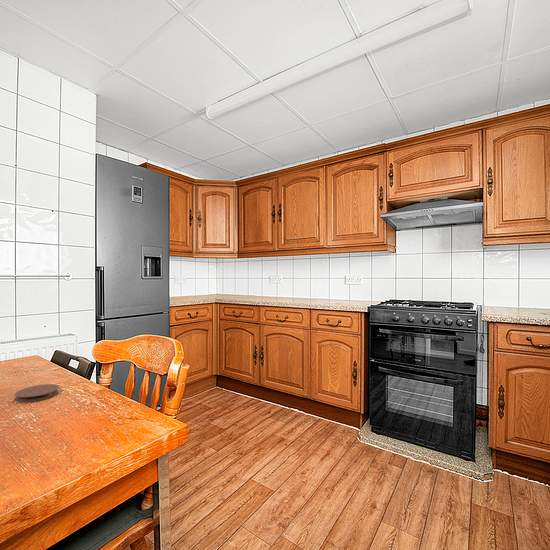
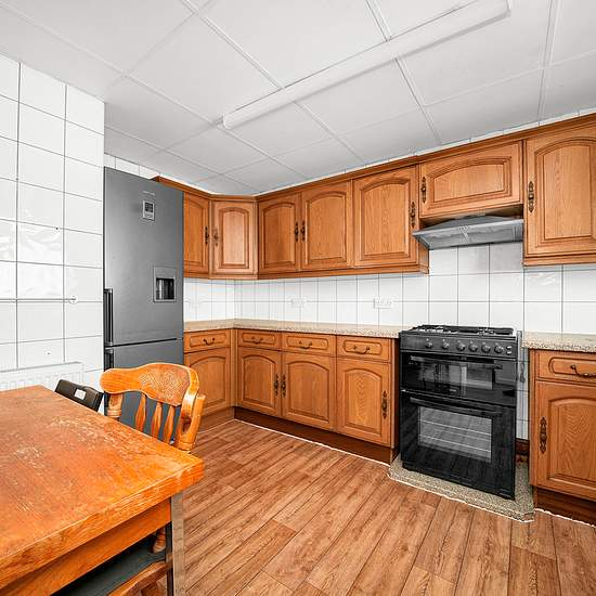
- coaster (37, 392)
